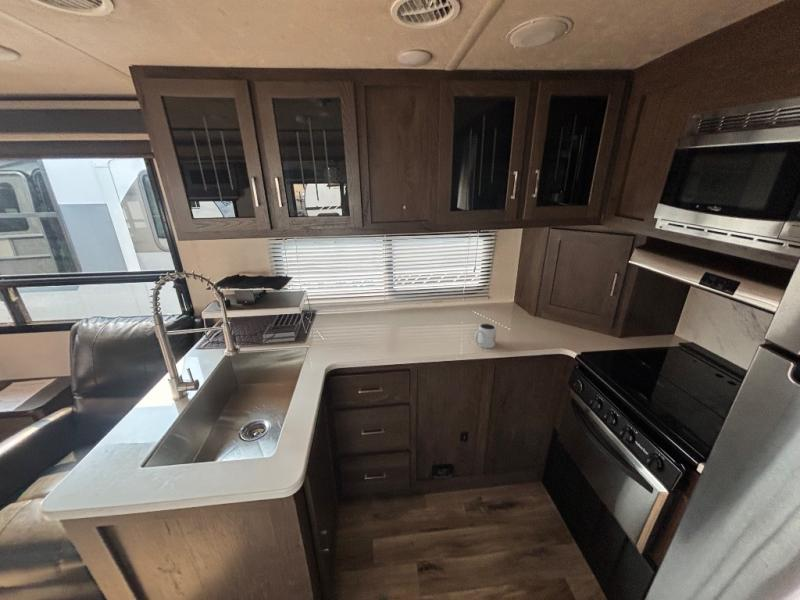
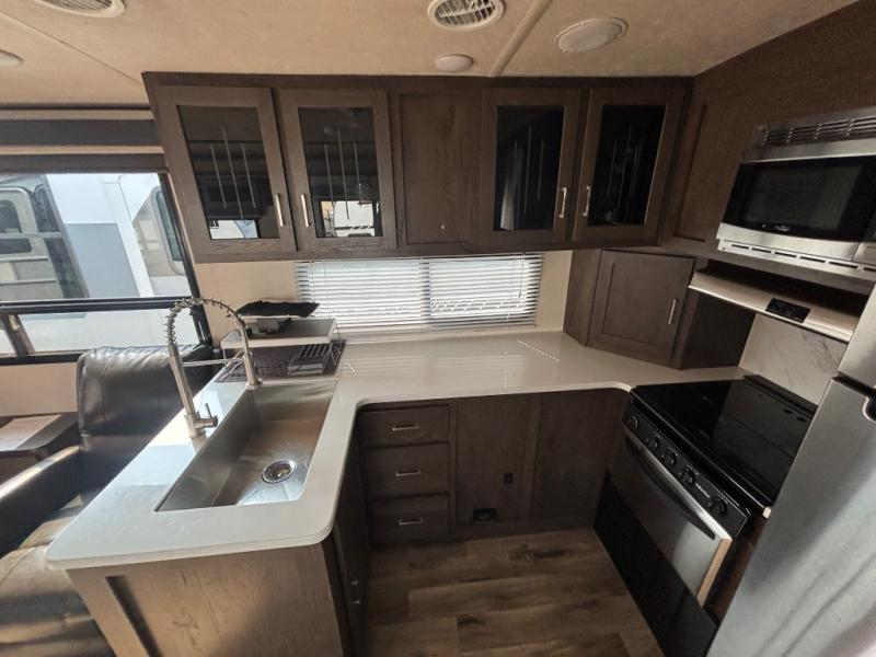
- mug (484, 335)
